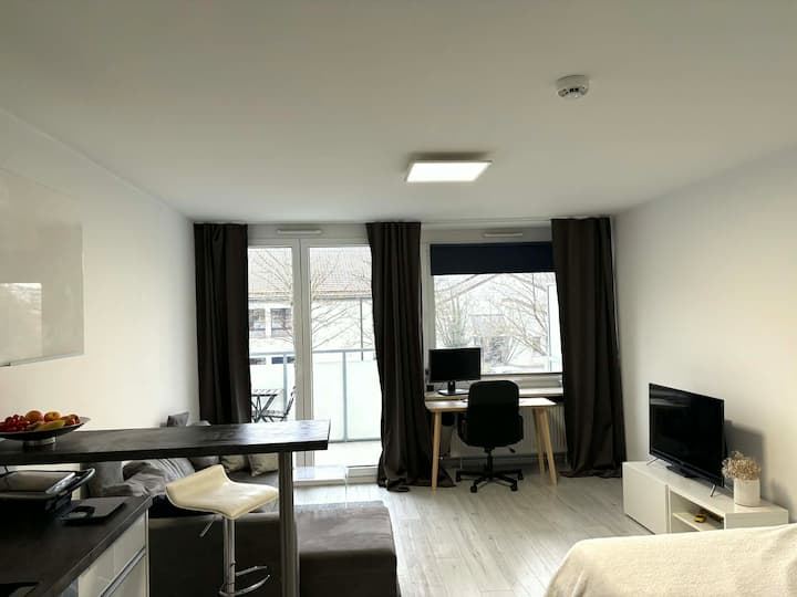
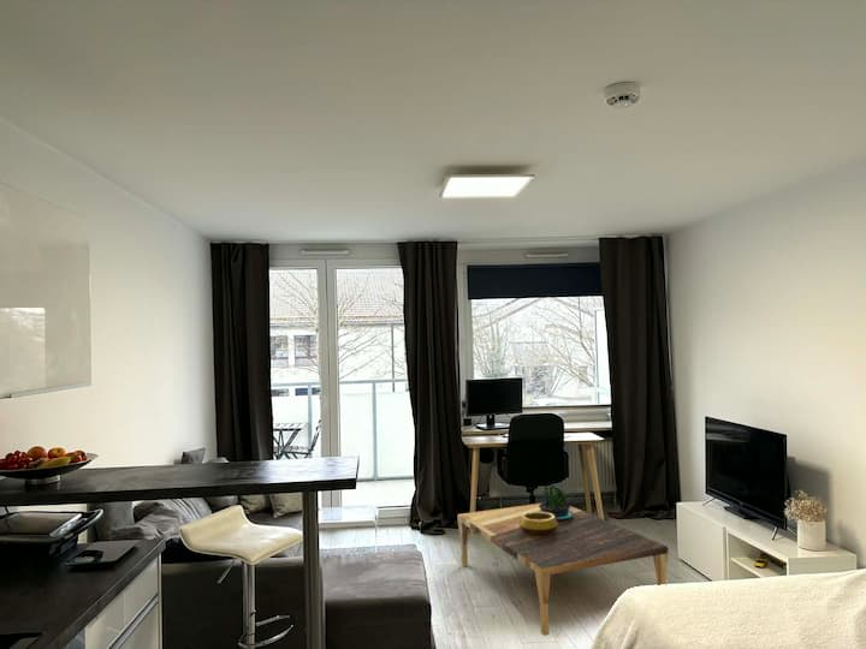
+ decorative bowl (538, 523)
+ coffee table (552, 556)
+ potted plant (554, 500)
